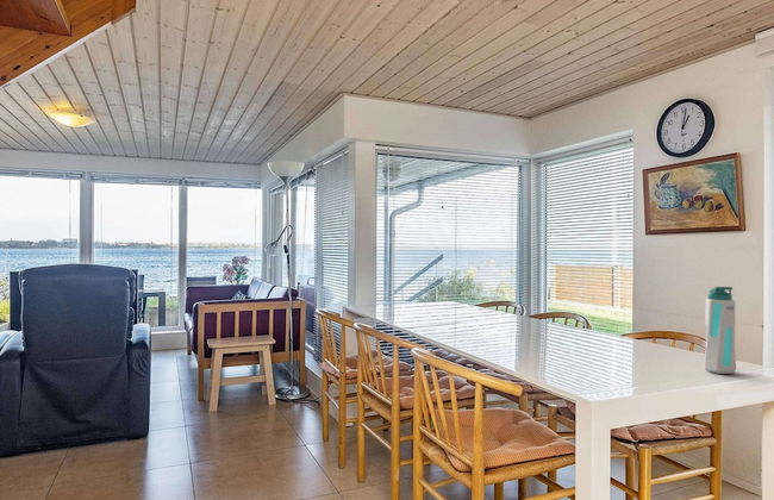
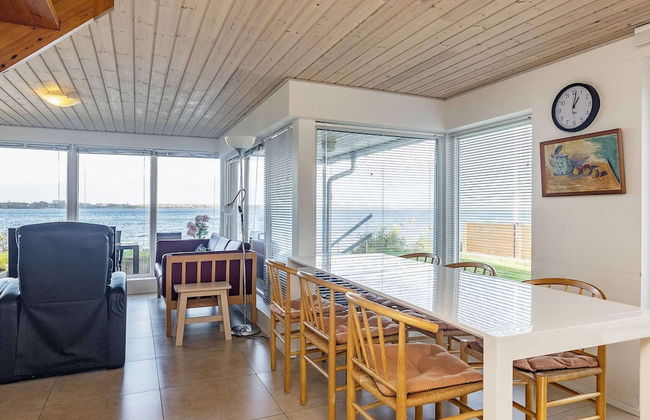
- water bottle (720, 329)
